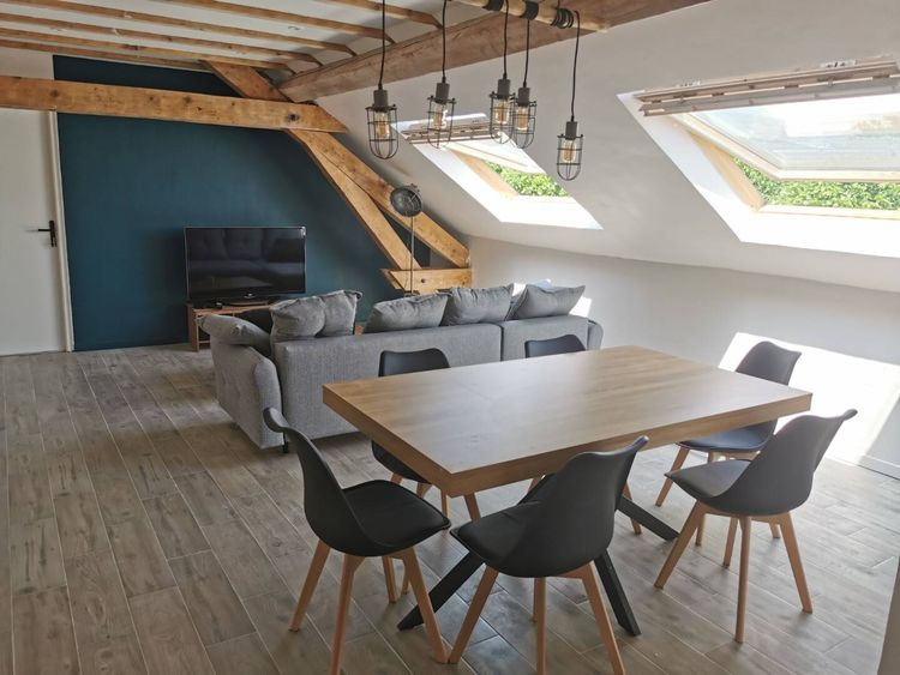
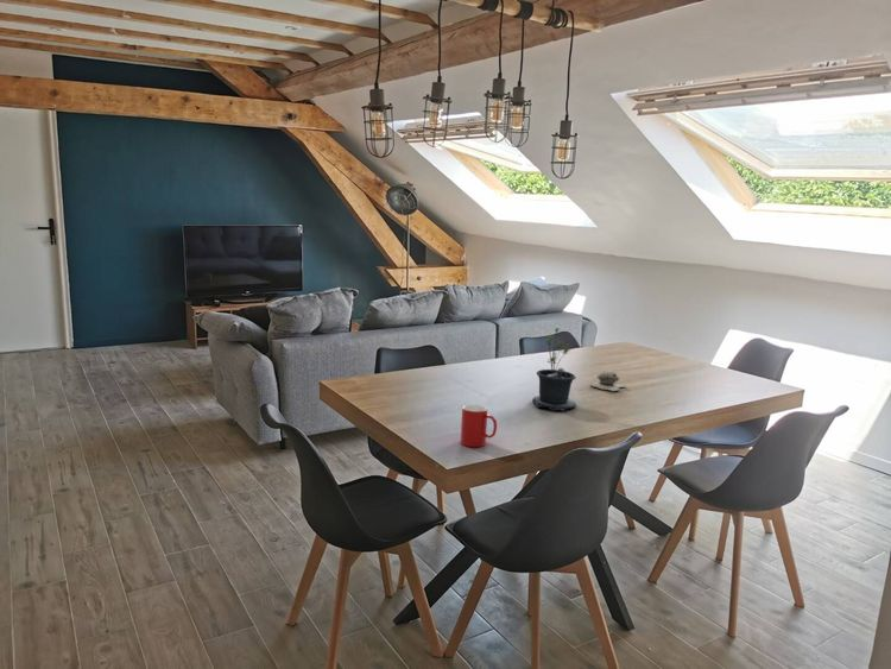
+ cup (478, 427)
+ piggy bank (609, 379)
+ potted plant (556, 367)
